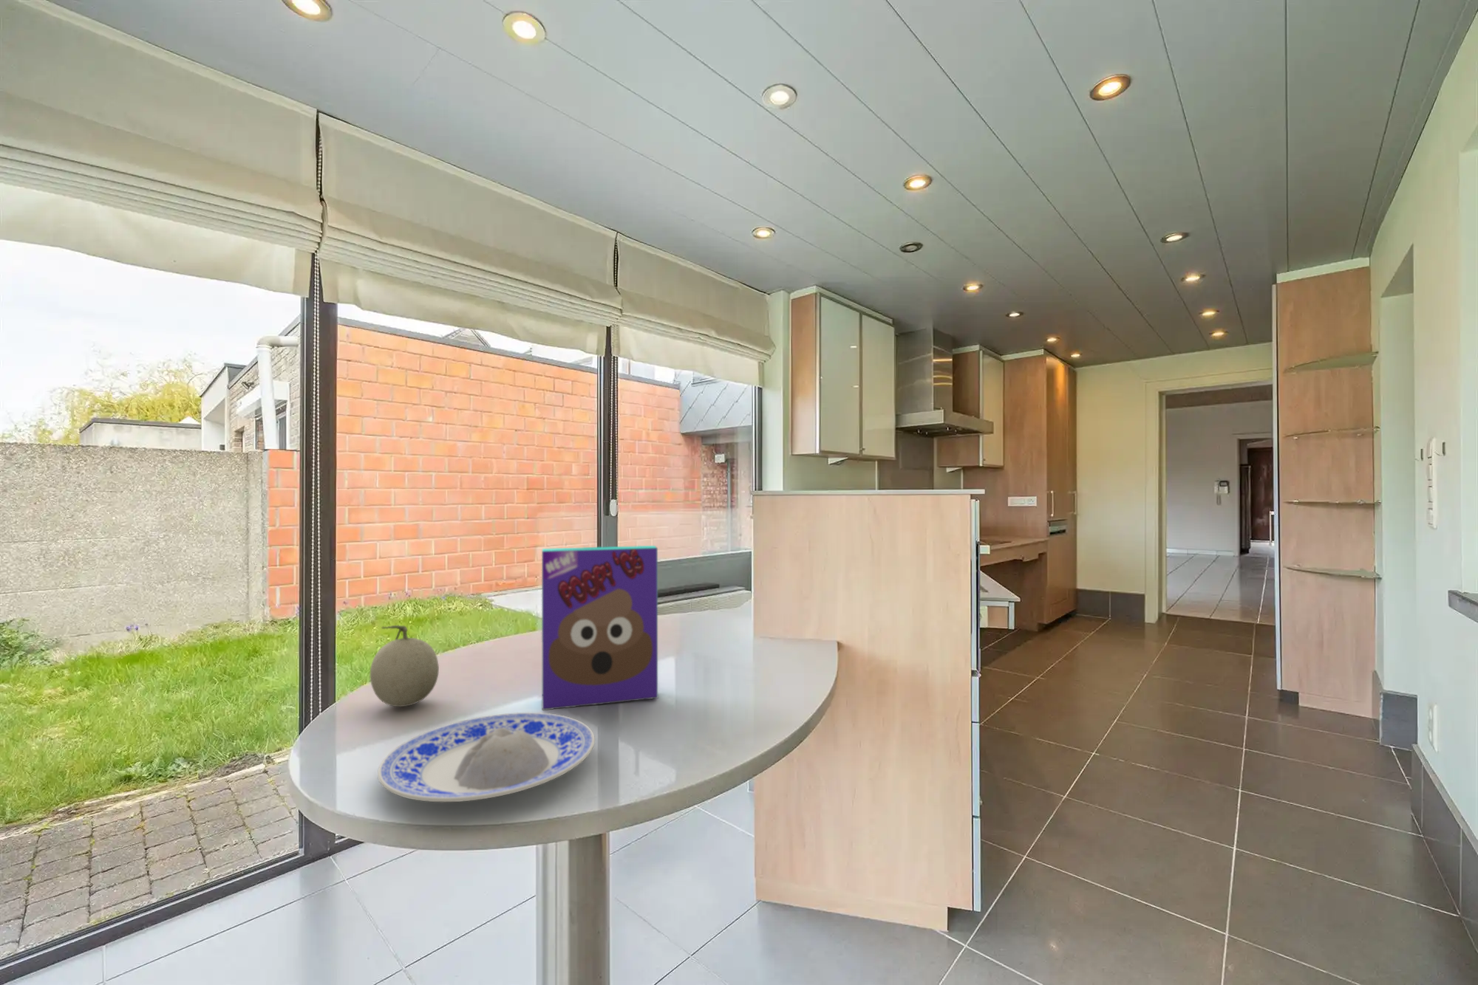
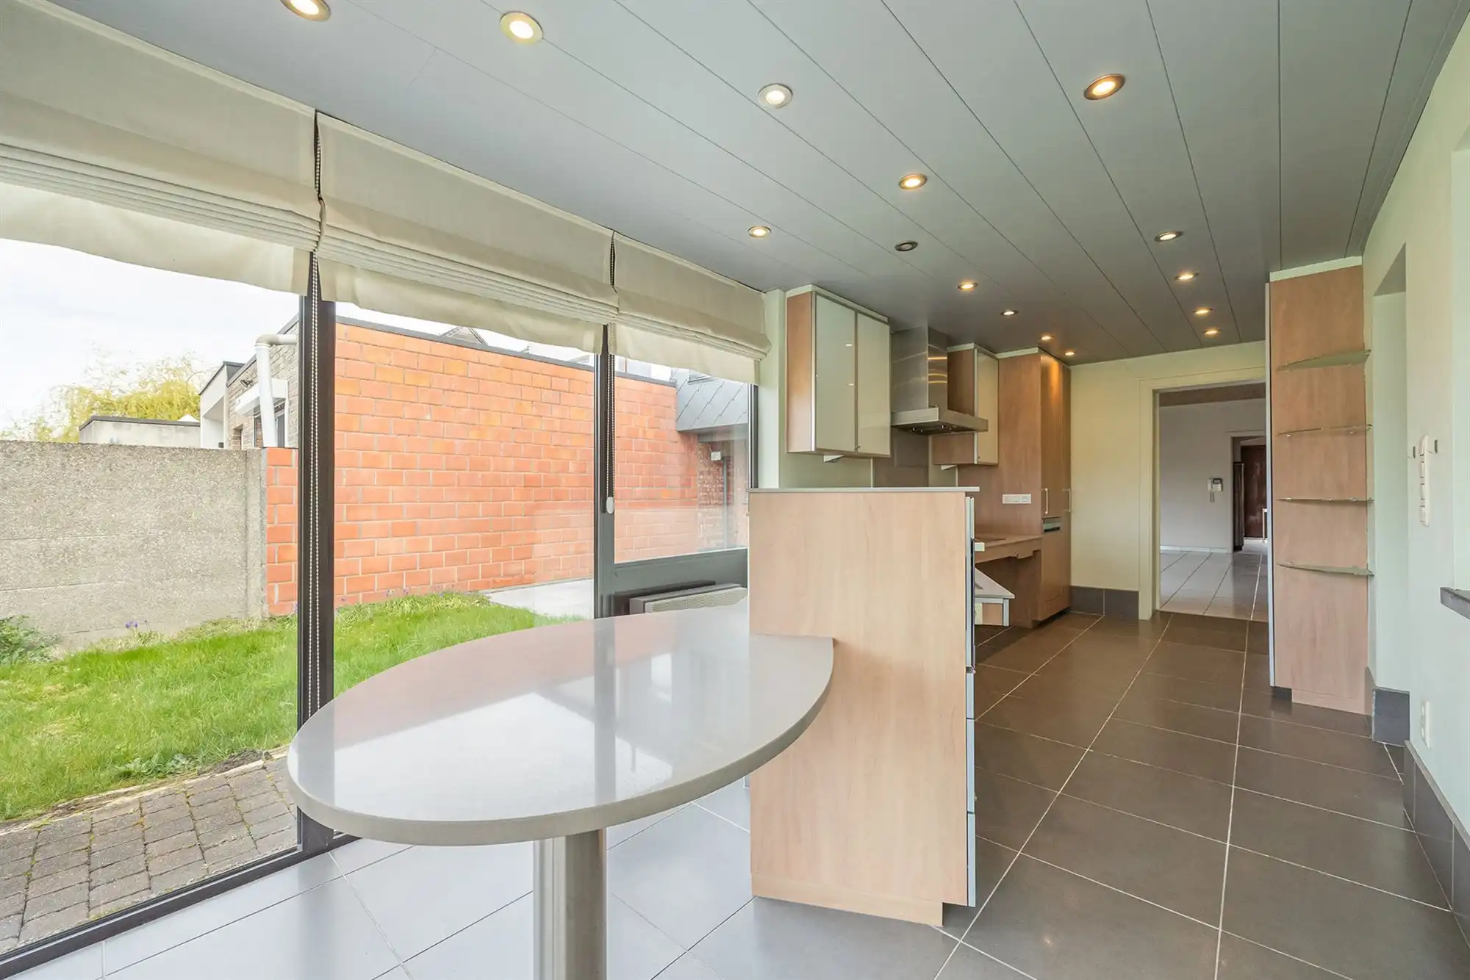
- fruit (405, 661)
- plate (493, 748)
- cereal box (600, 622)
